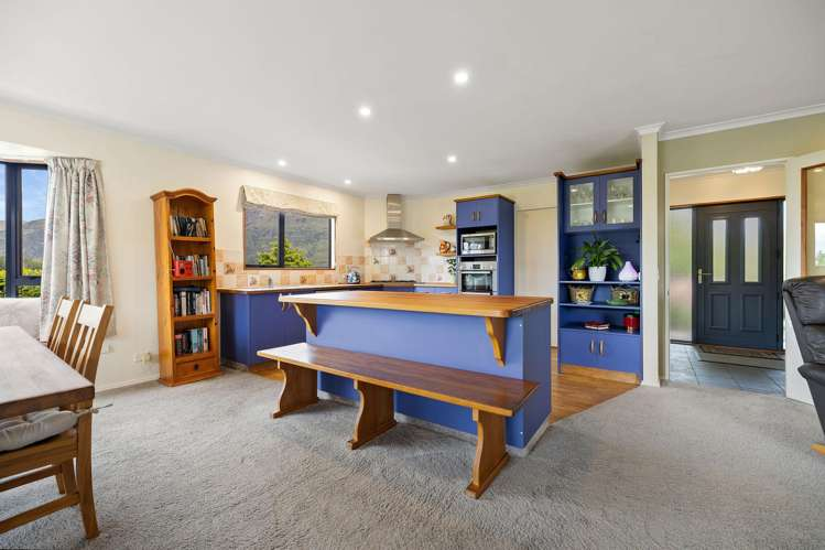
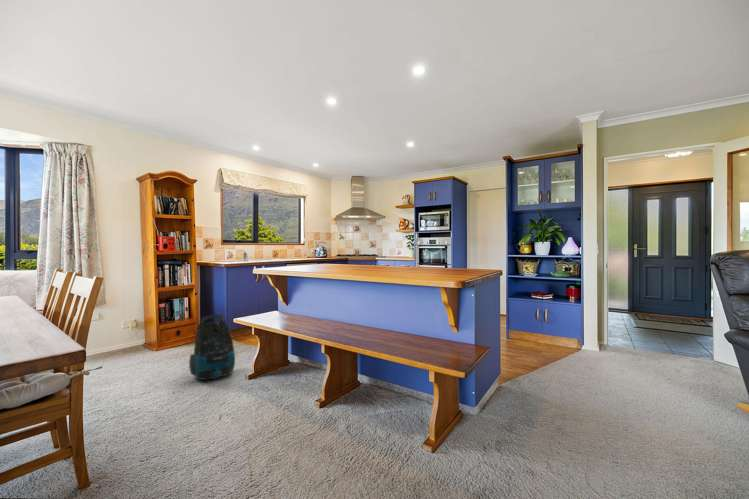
+ vacuum cleaner (213, 346)
